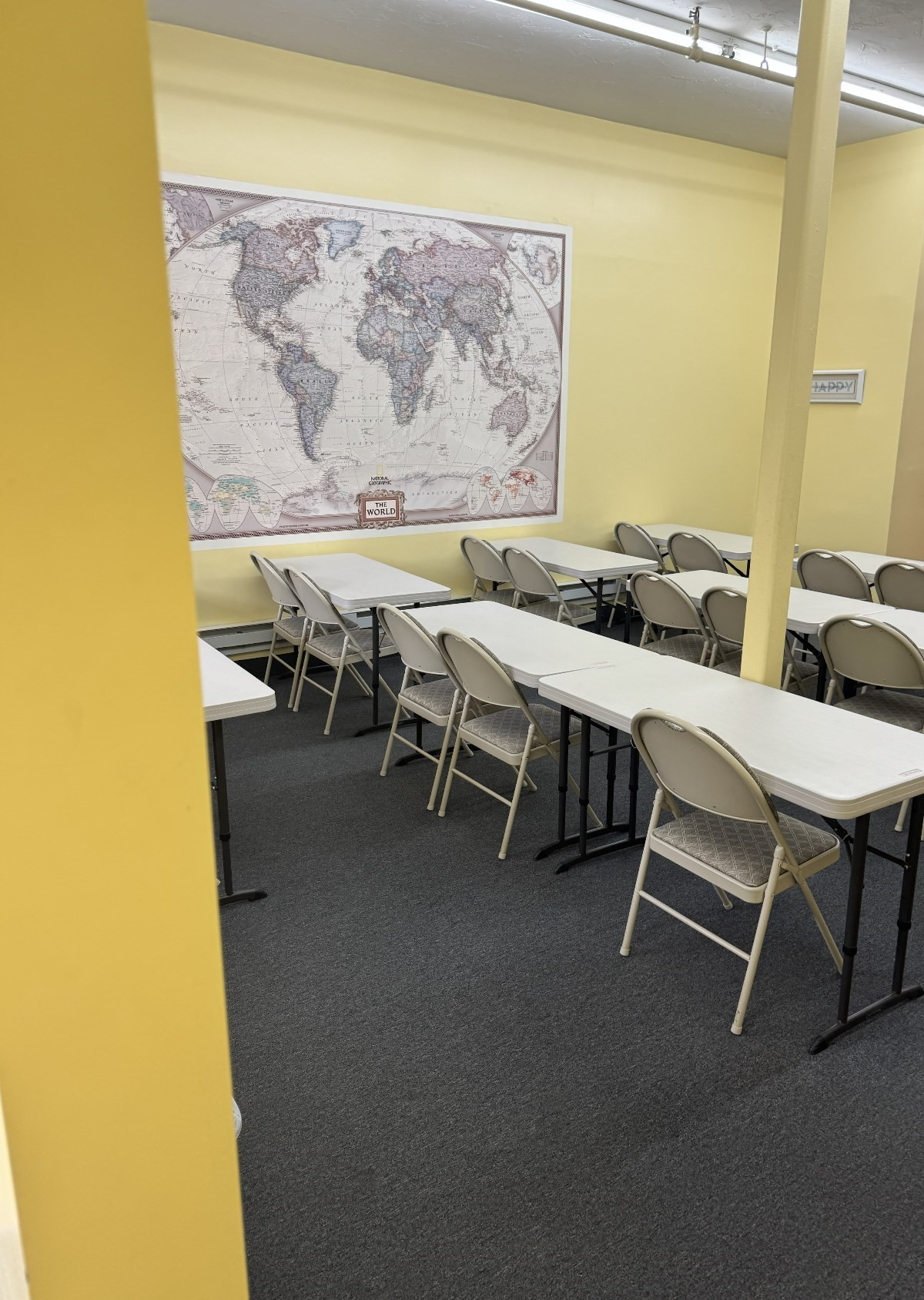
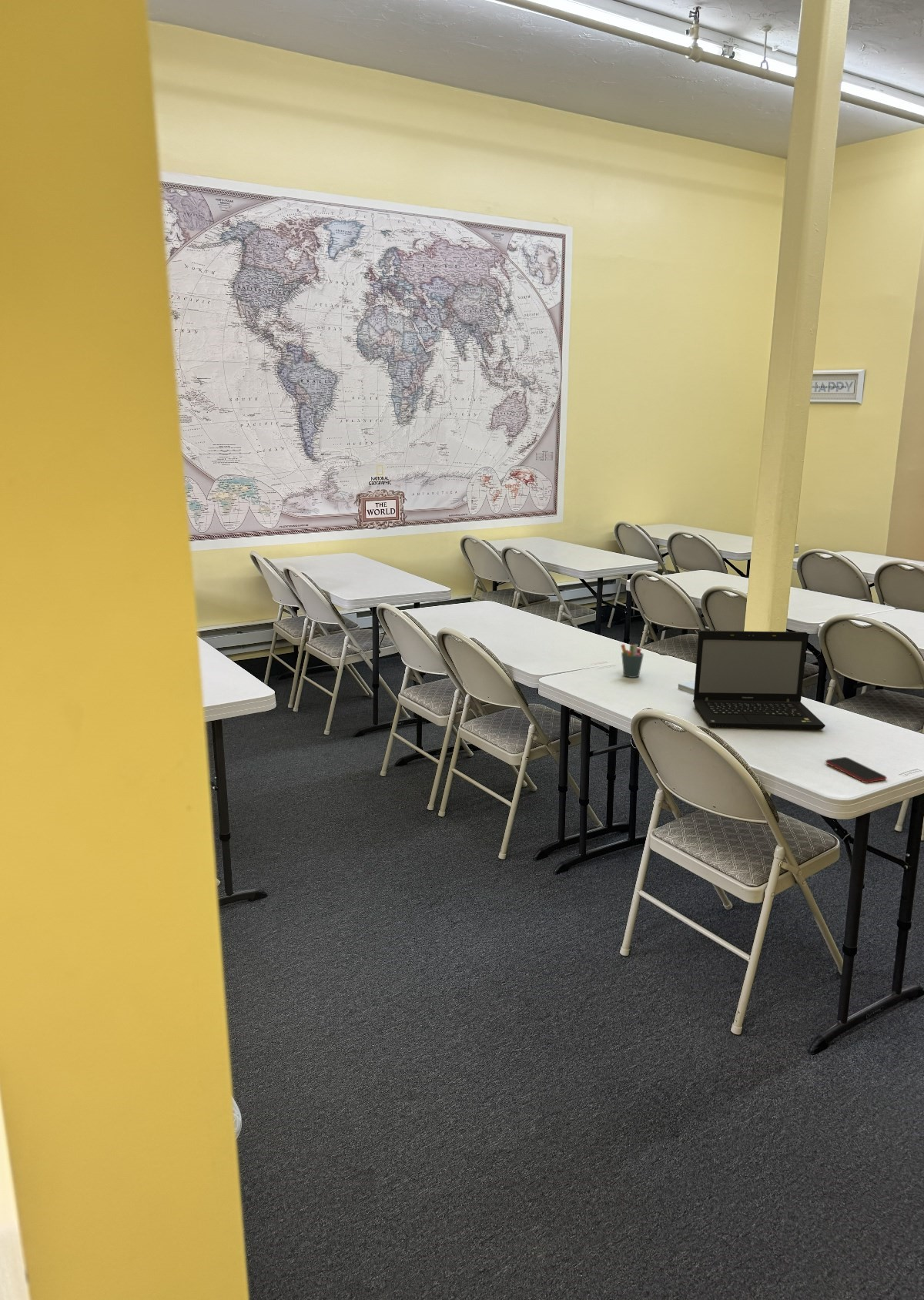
+ notepad (695, 681)
+ smartphone (855, 769)
+ laptop (759, 679)
+ pen holder (631, 658)
